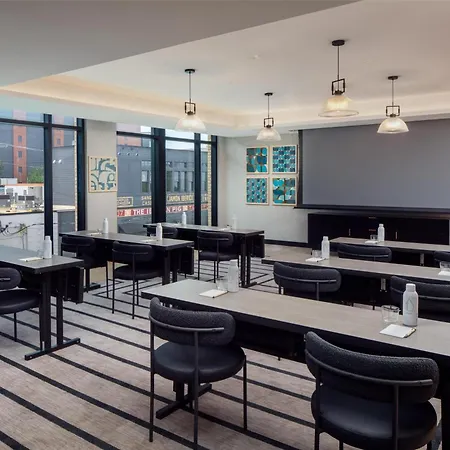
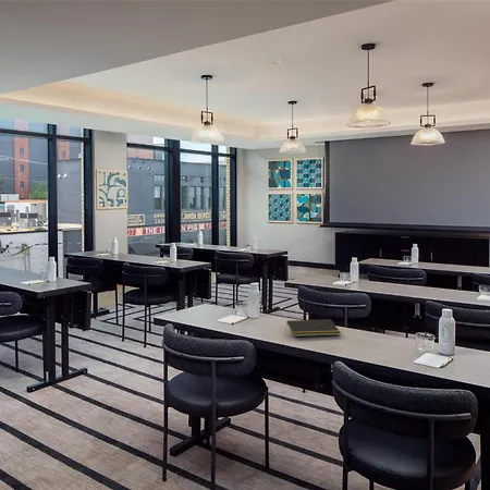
+ notepad (313, 327)
